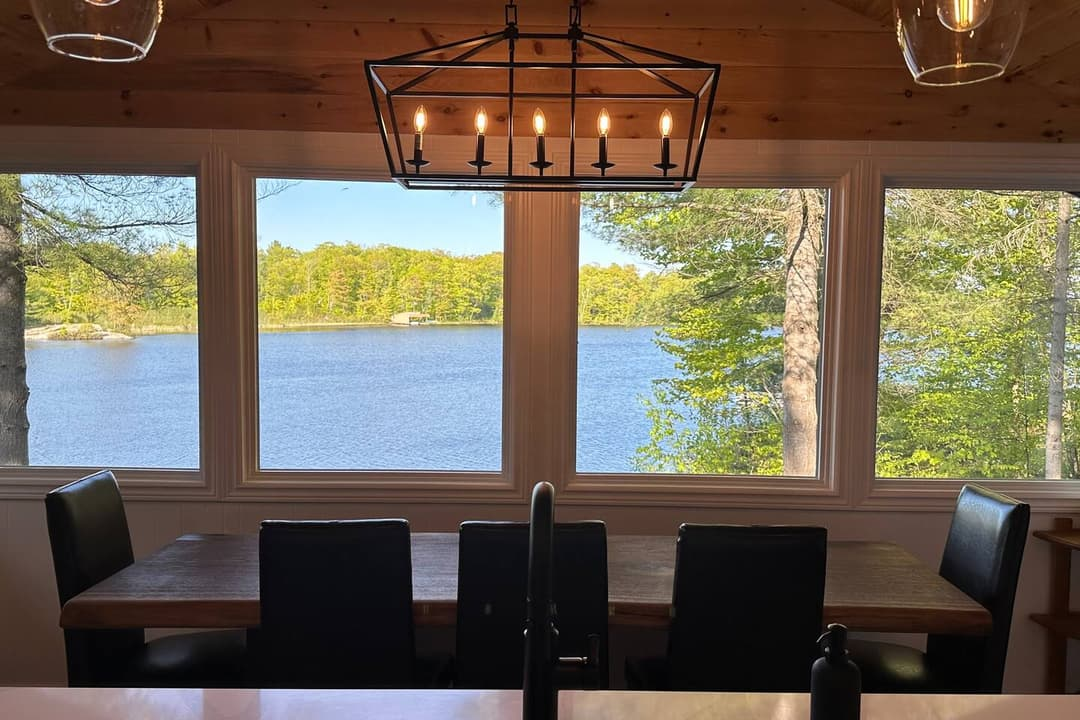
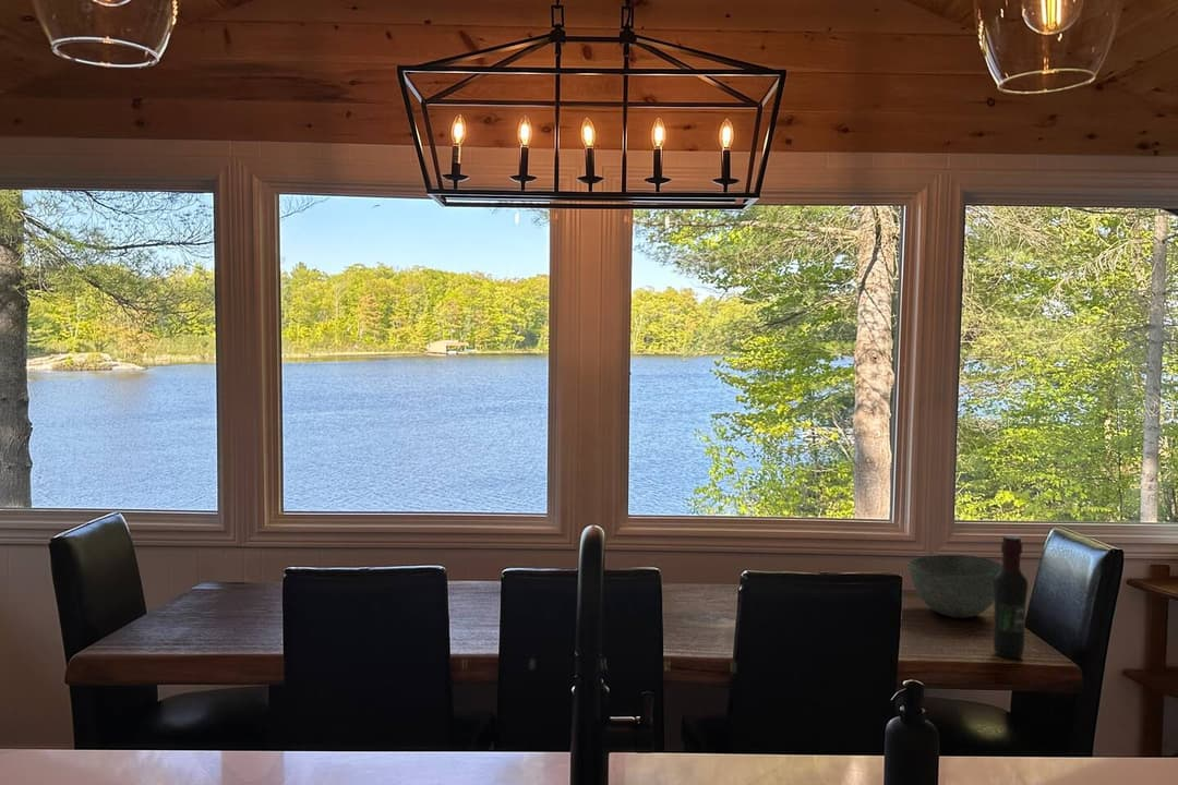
+ wine bottle (1010, 595)
+ bowl (954, 588)
